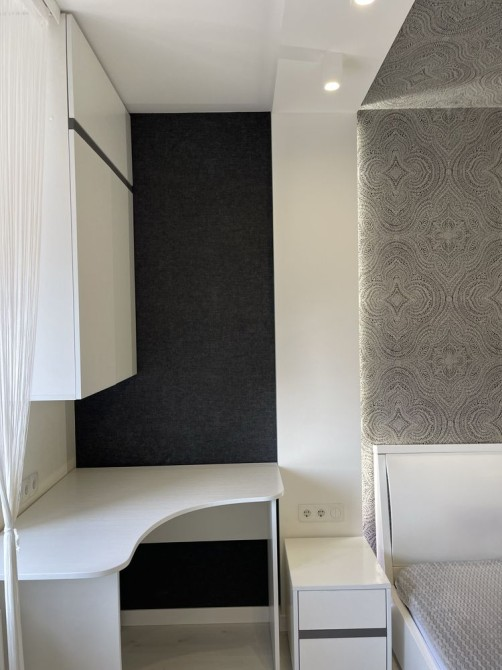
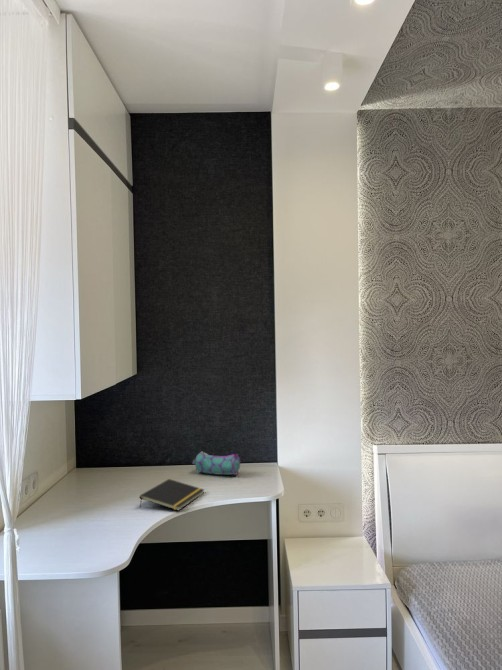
+ pencil case (217, 463)
+ notepad (173, 493)
